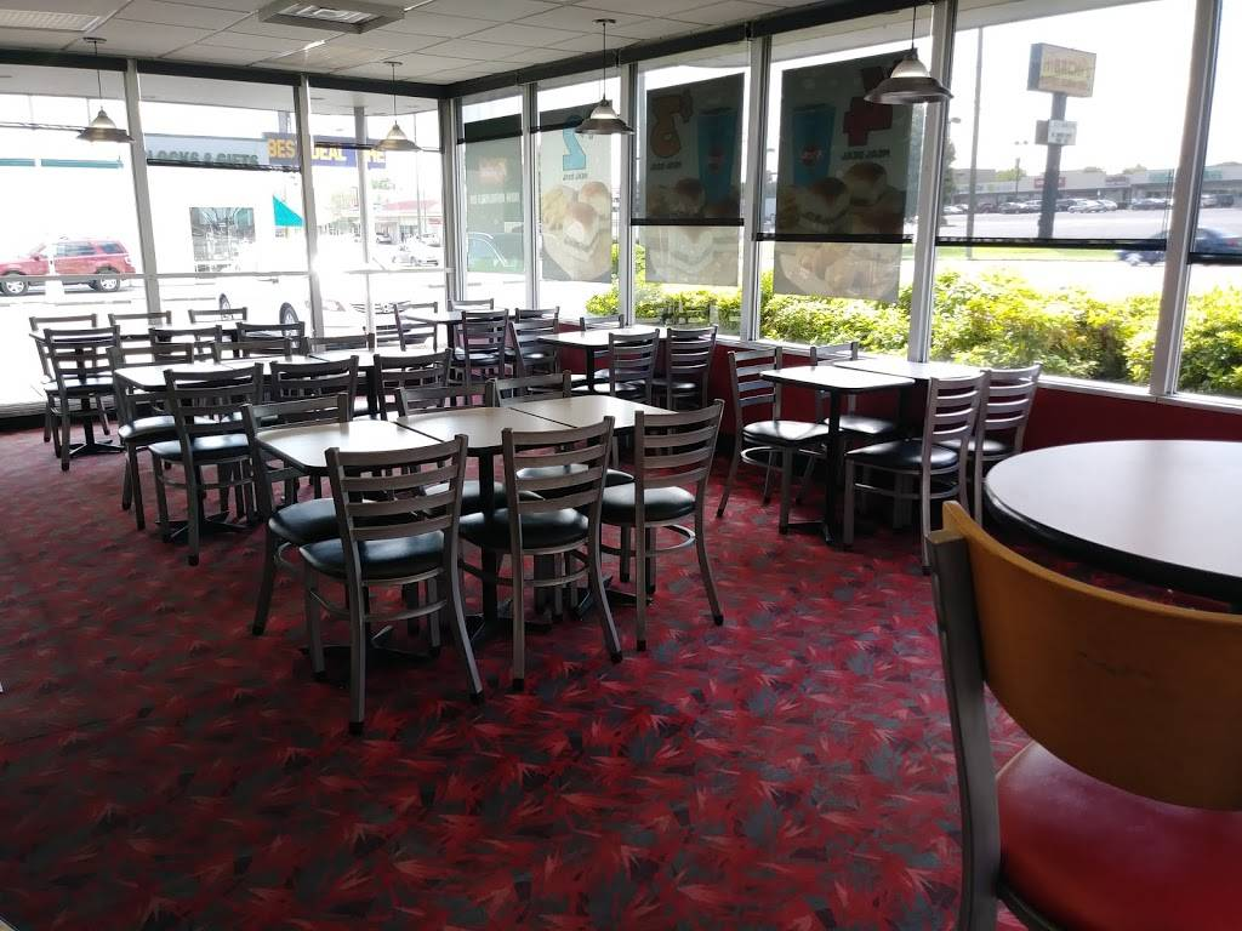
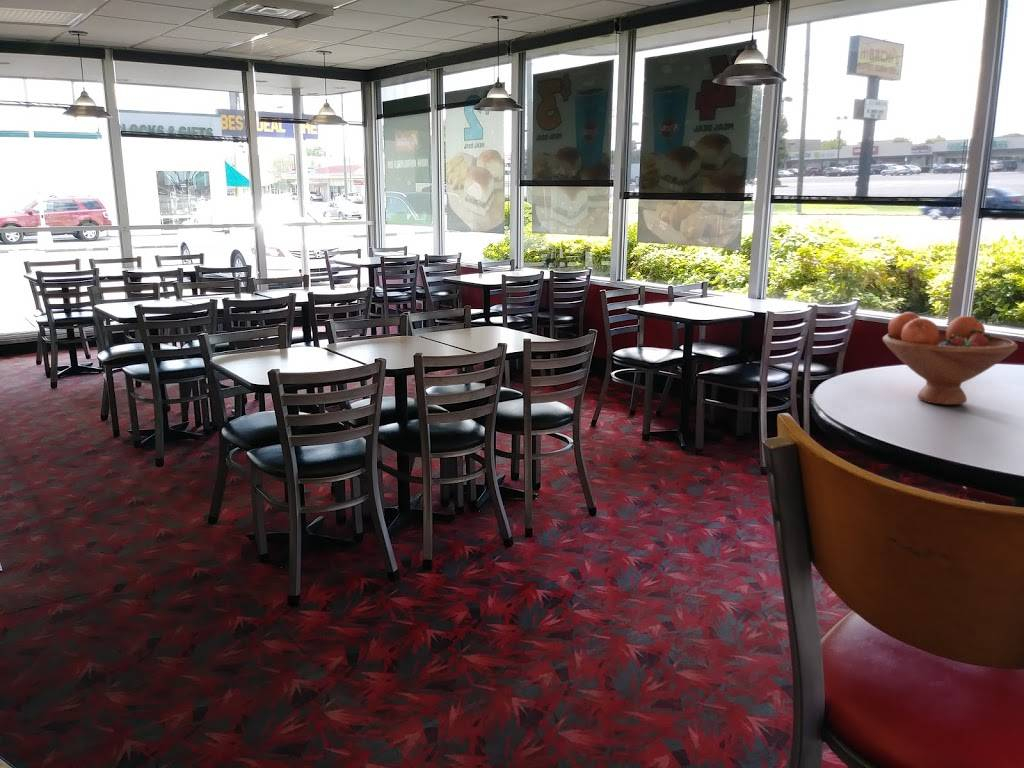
+ fruit bowl (946, 358)
